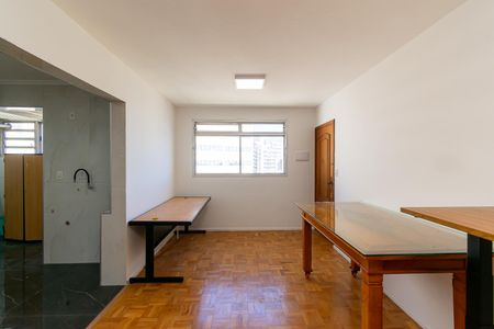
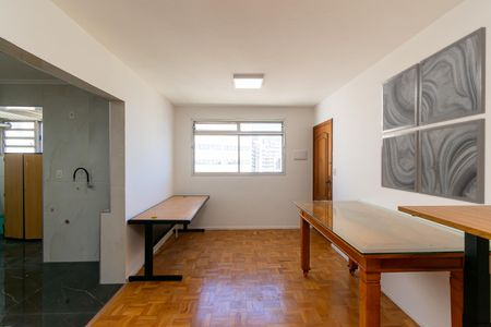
+ wall art (419, 125)
